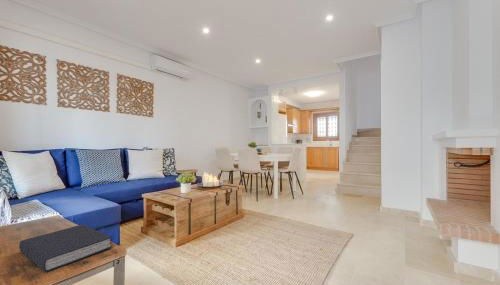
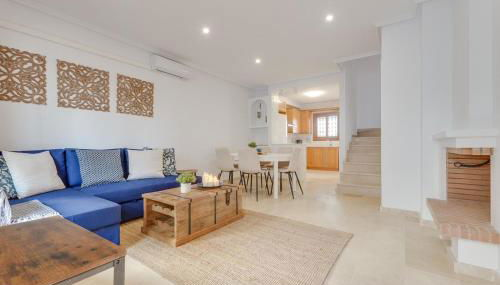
- book (66, 244)
